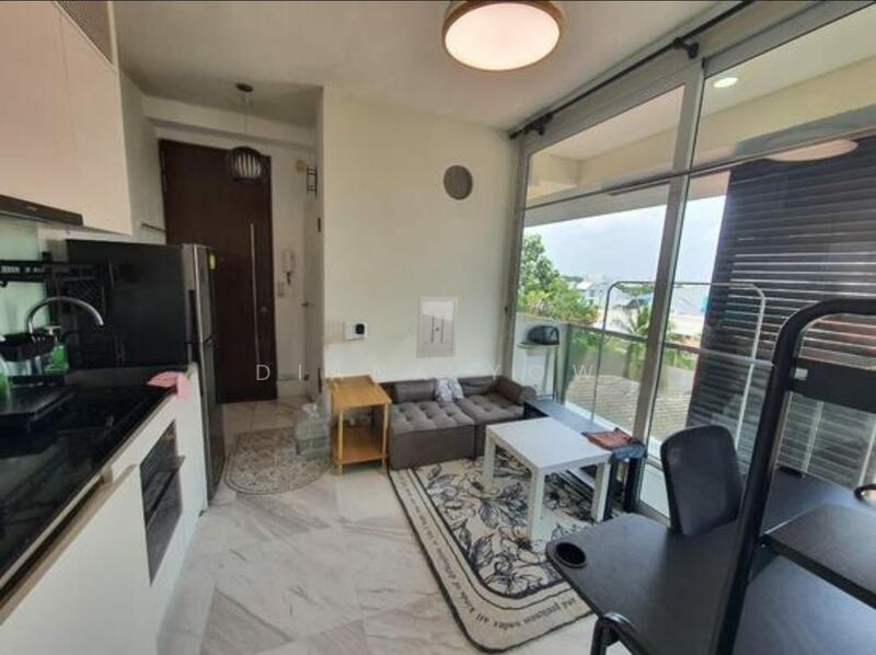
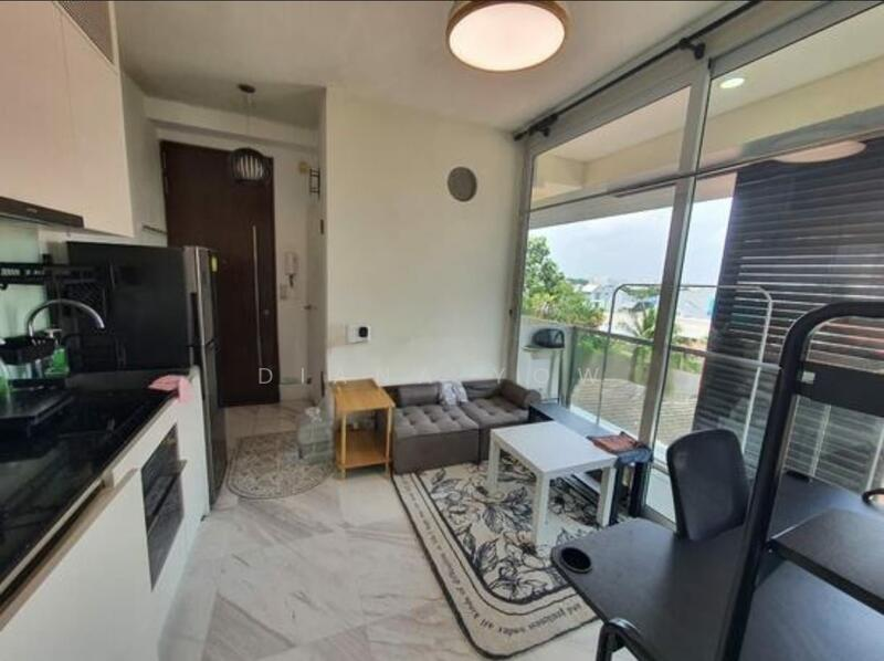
- wall art (437, 326)
